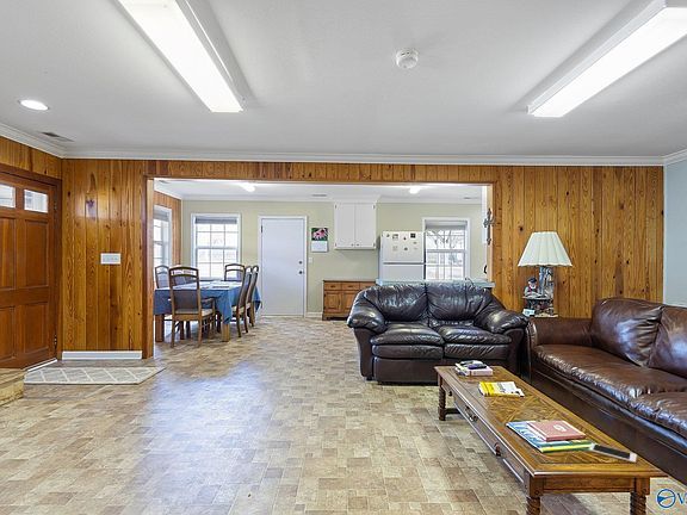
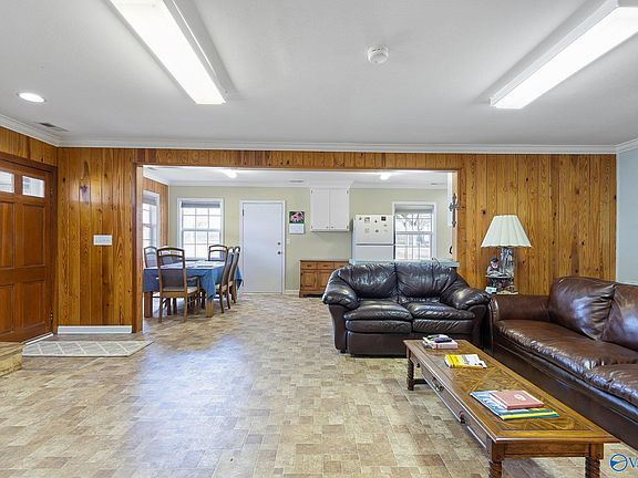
- cell phone (612, 452)
